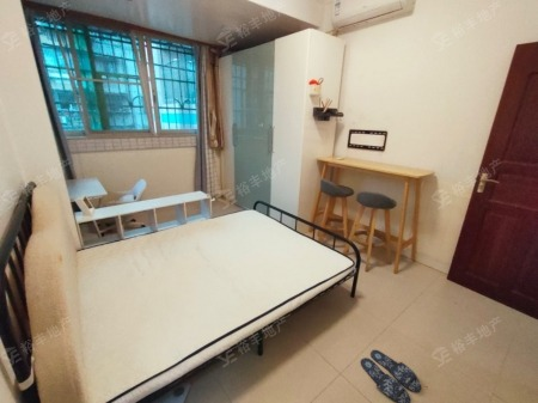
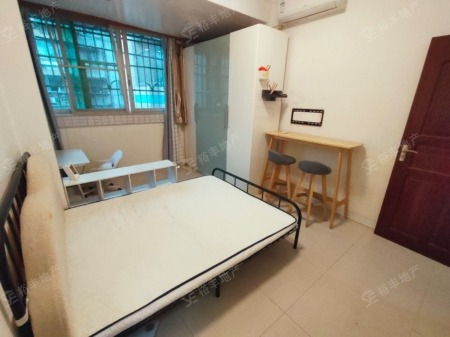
- slippers (389, 371)
